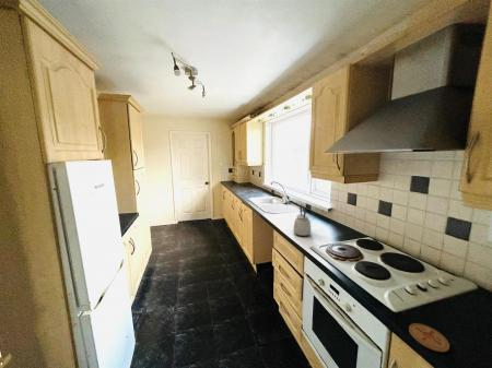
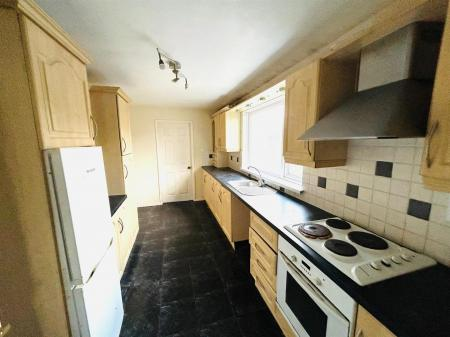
- coaster (427, 336)
- kettle (301, 218)
